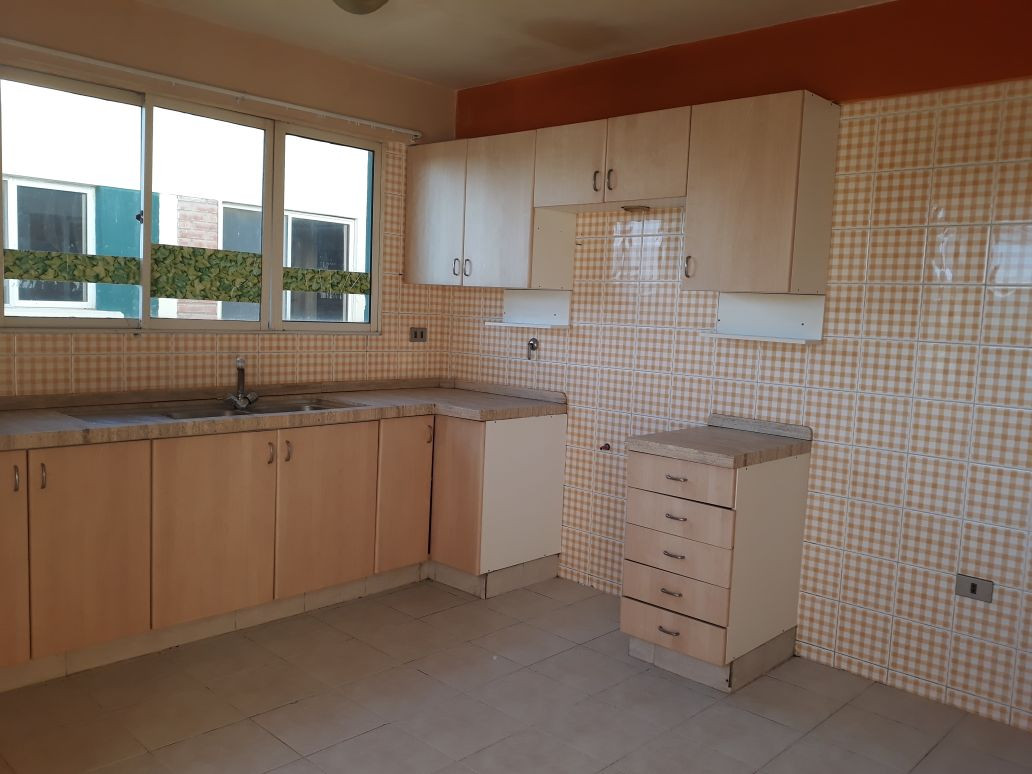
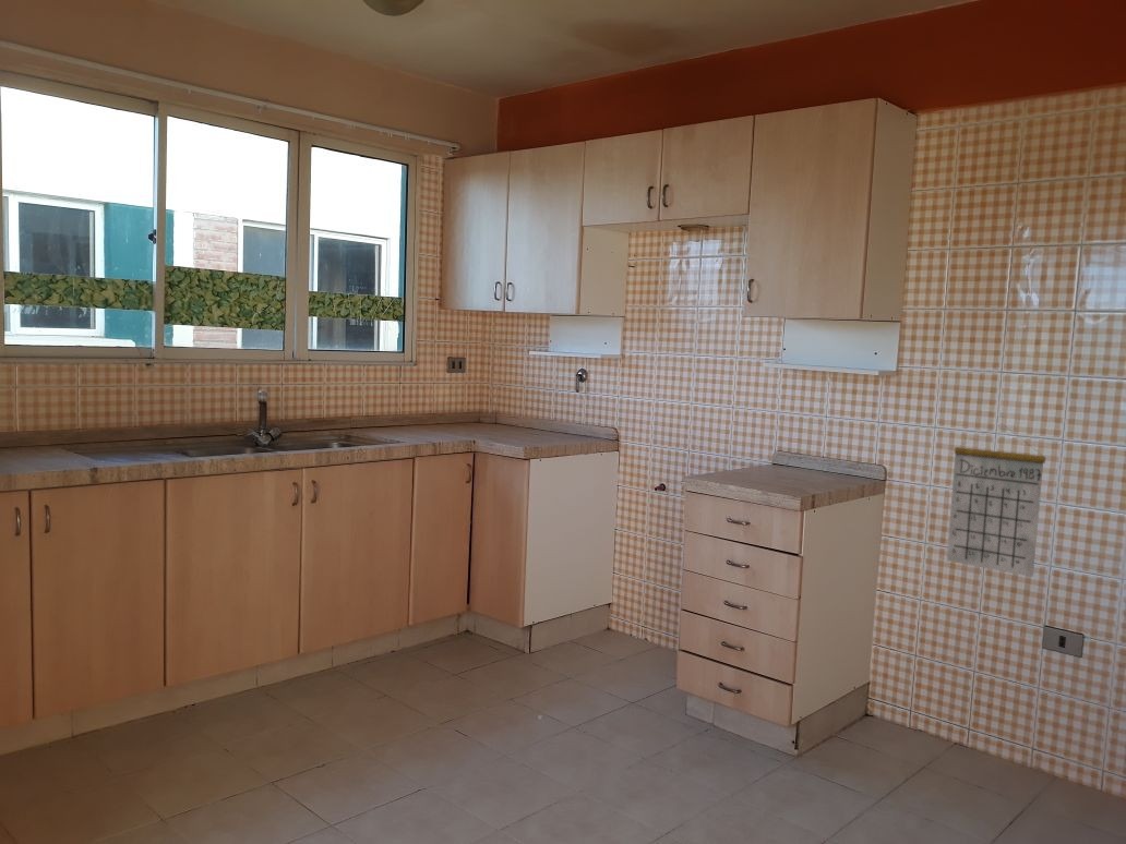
+ calendar (995, 496)
